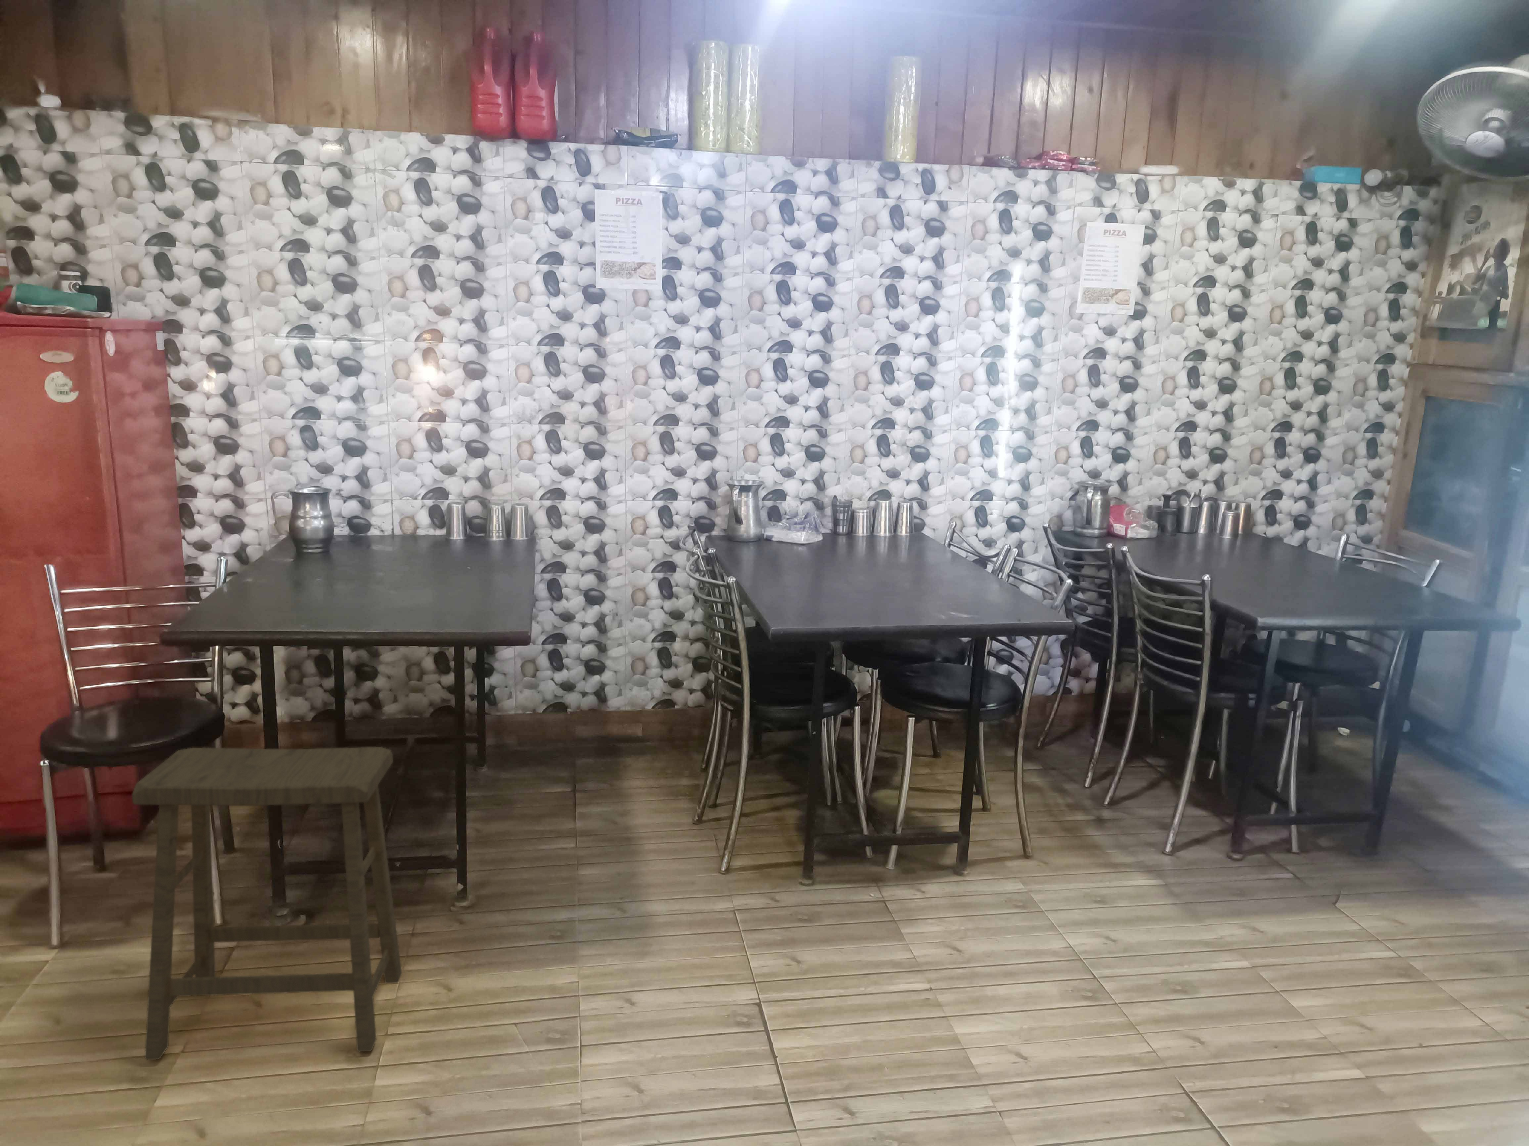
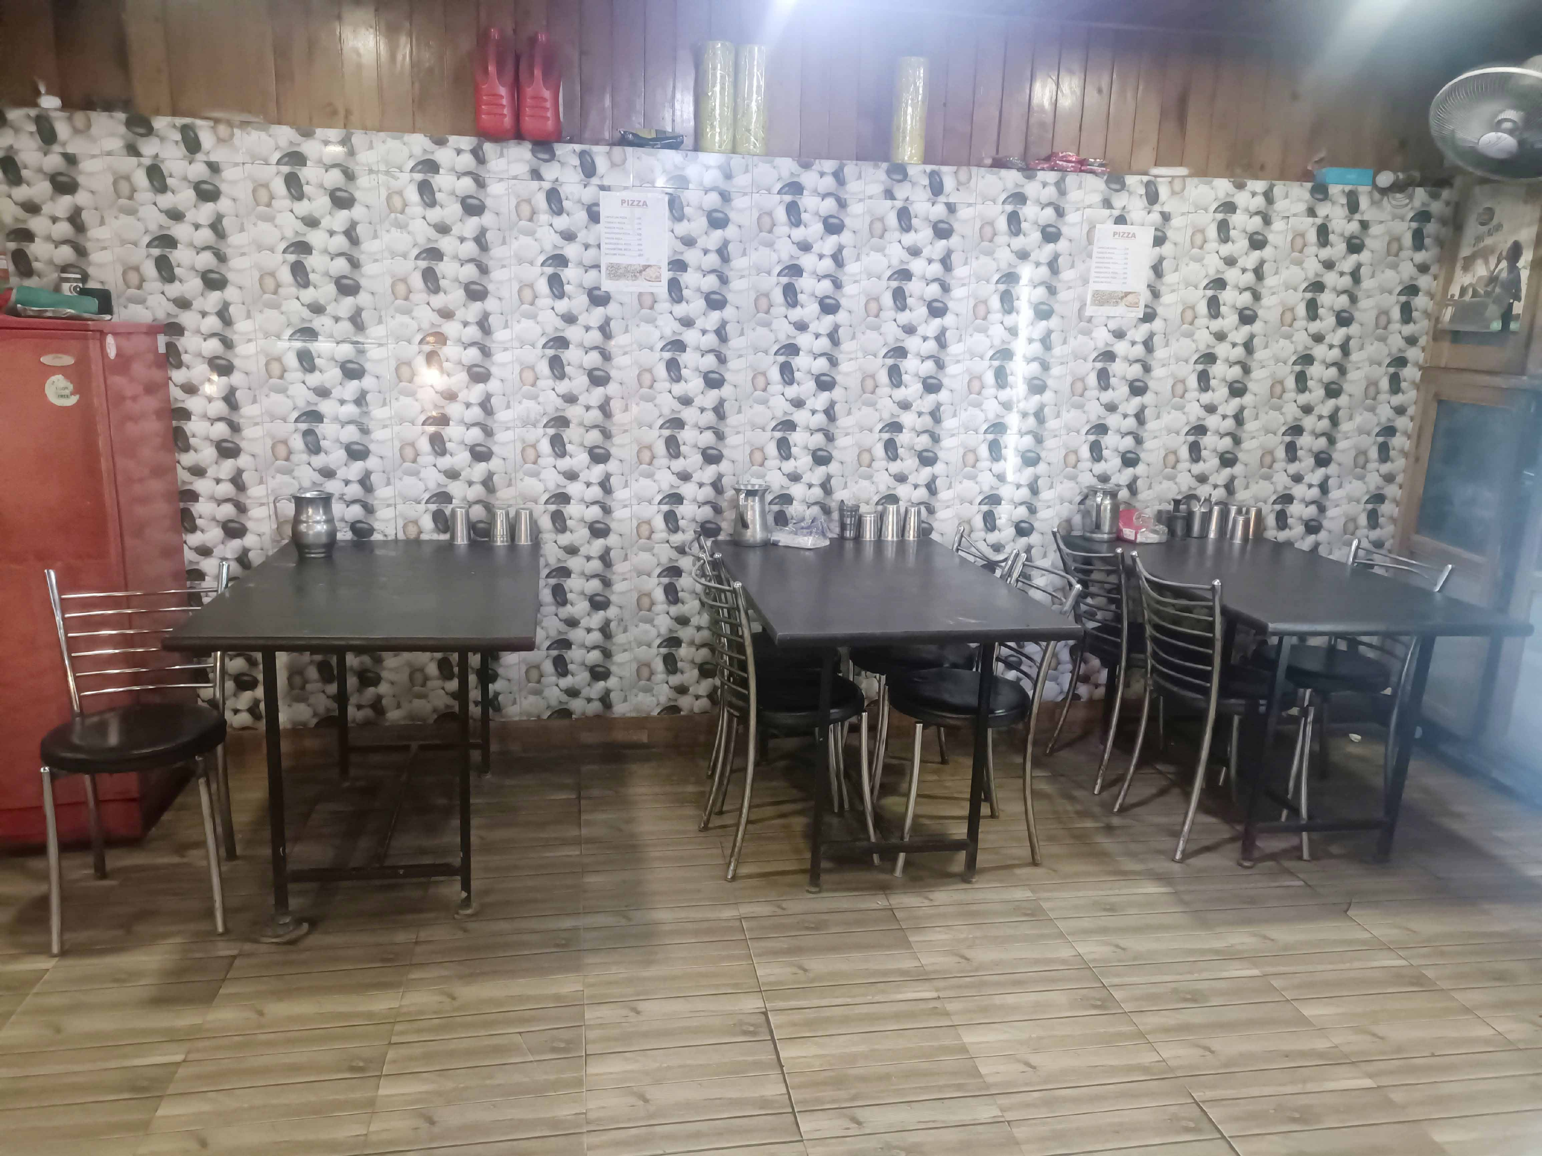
- stool (277, 926)
